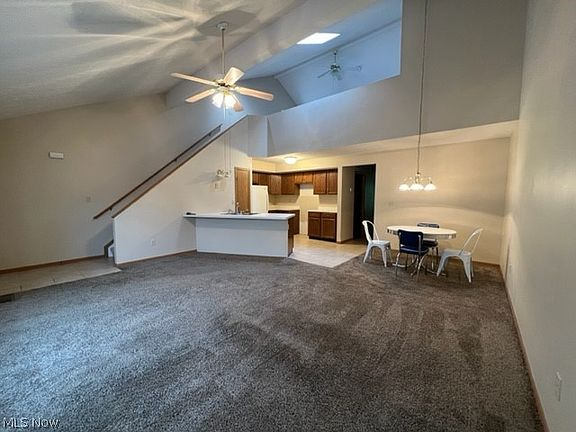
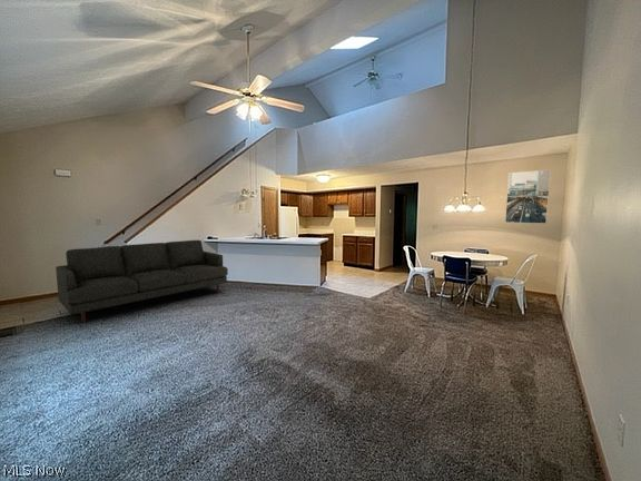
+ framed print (526, 197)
+ sofa (151, 273)
